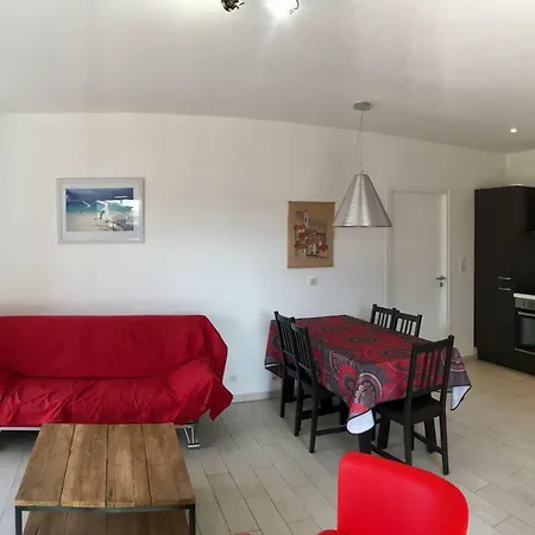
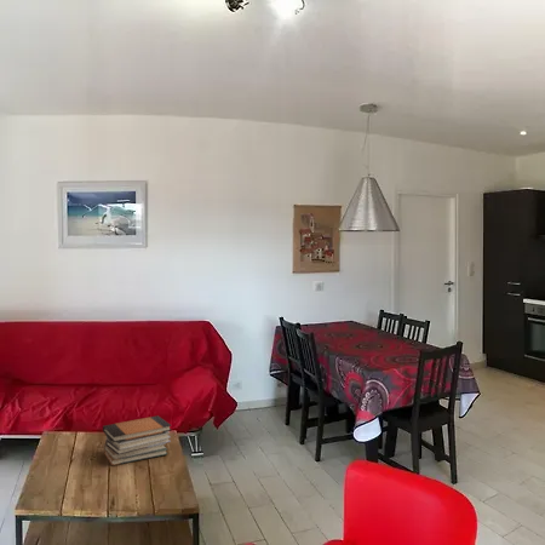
+ book stack (137, 440)
